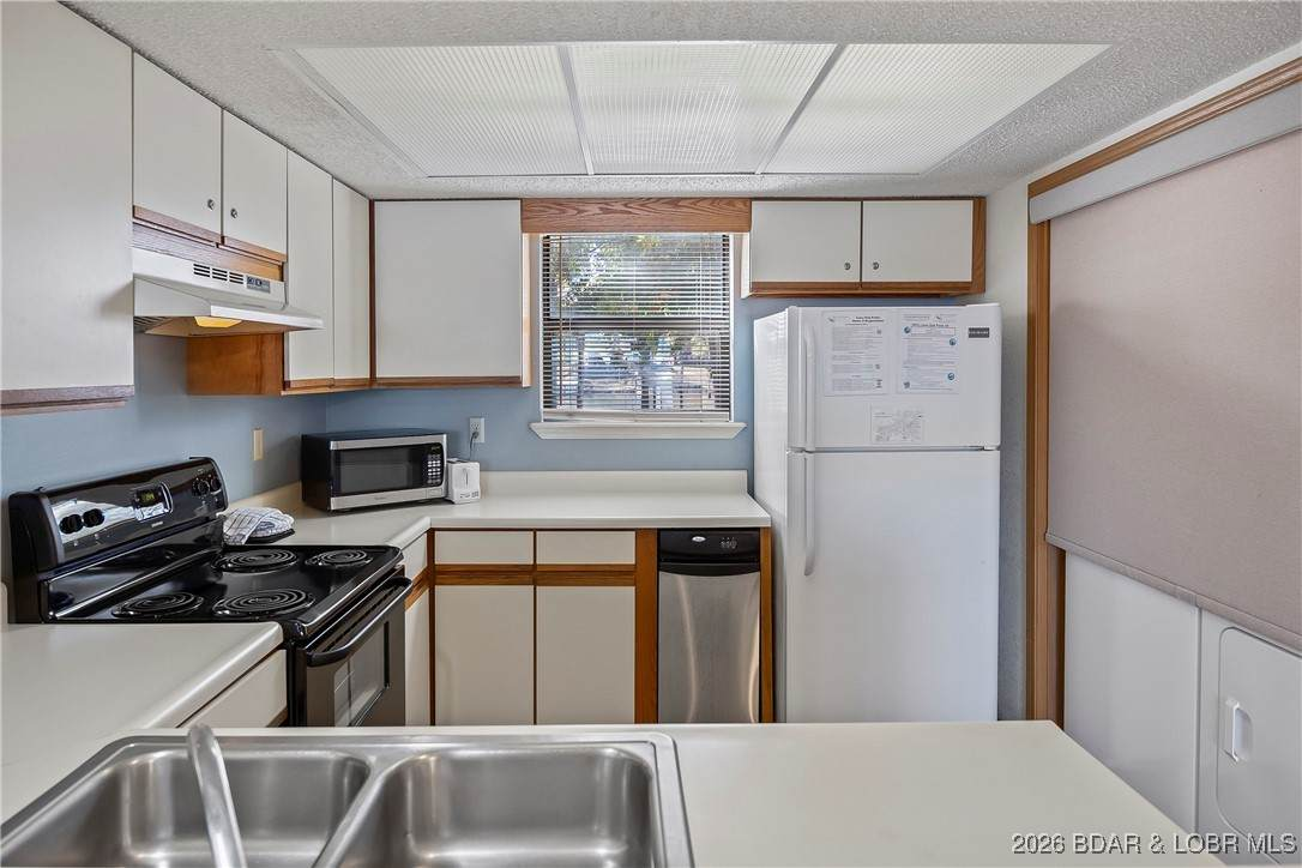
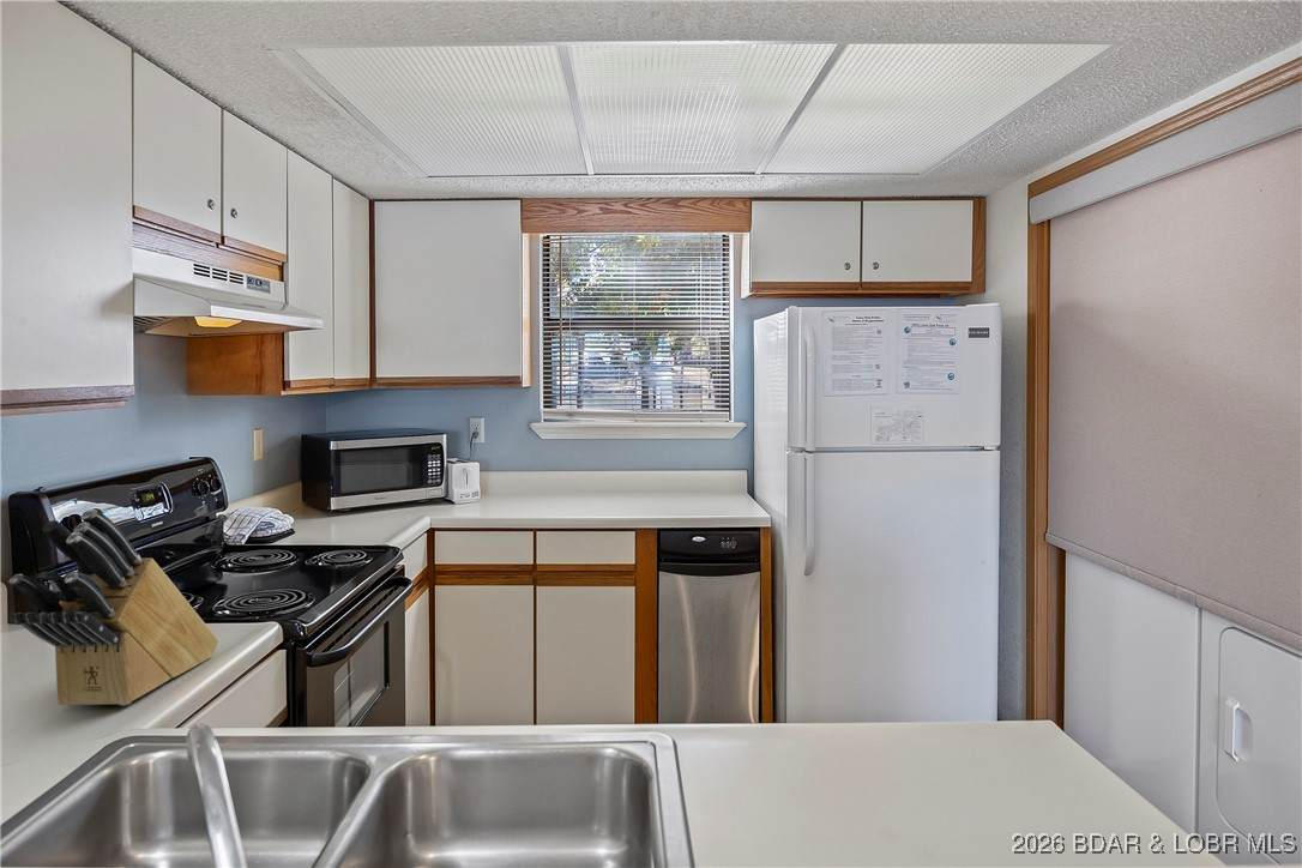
+ knife block (125, 595)
